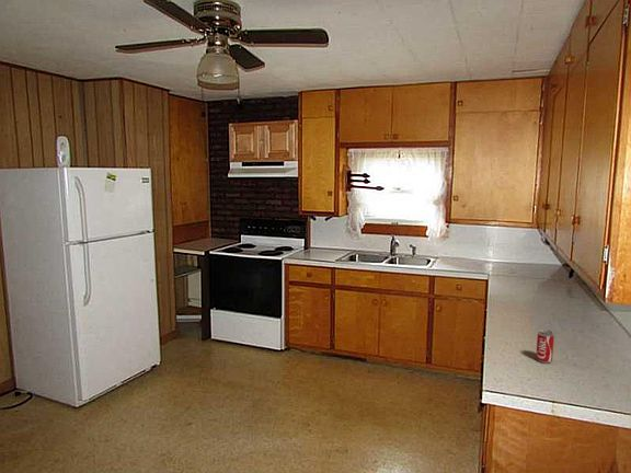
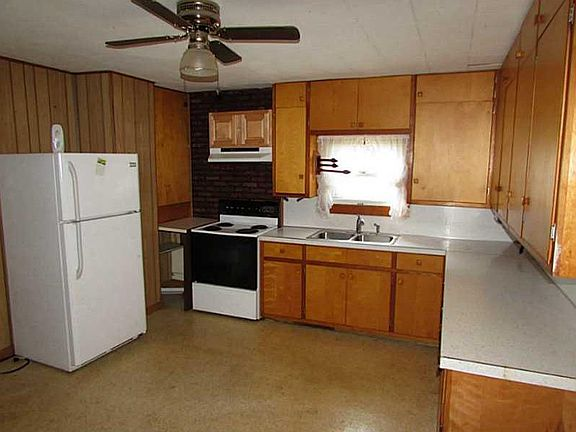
- beverage can (544, 346)
